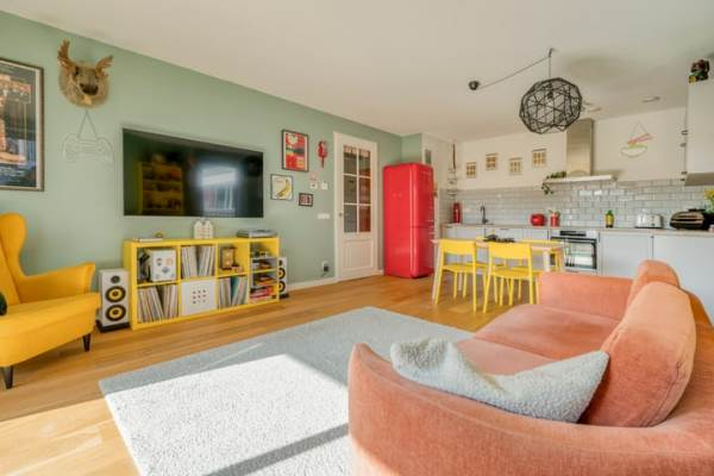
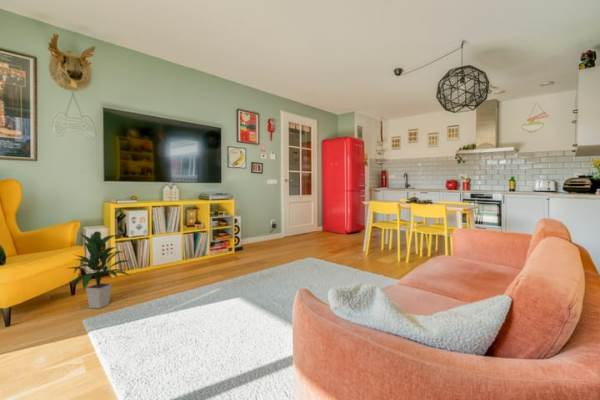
+ indoor plant (97, 267)
